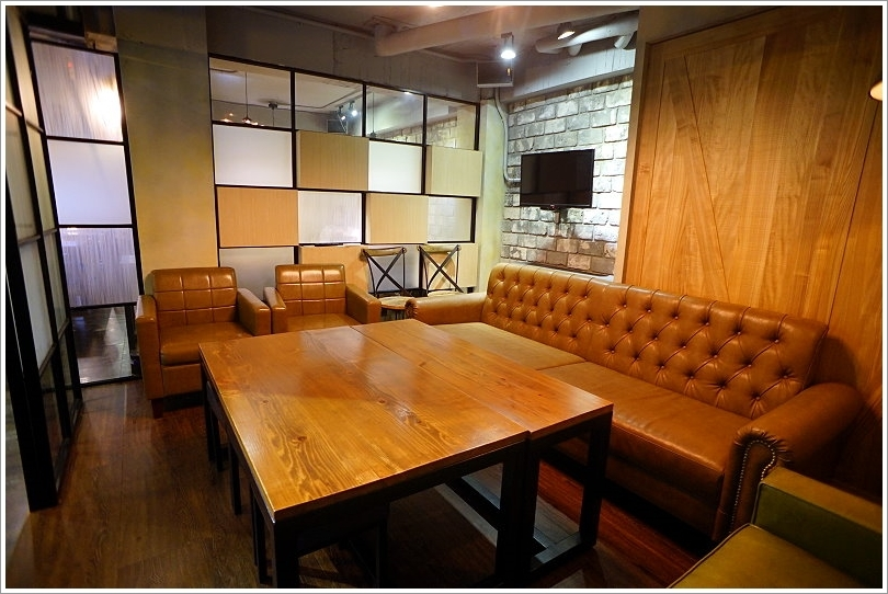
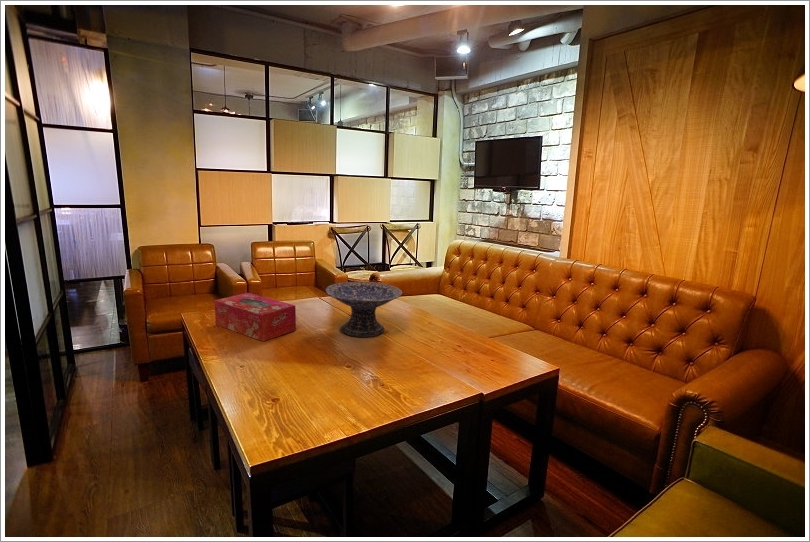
+ tissue box (254, 315)
+ decorative bowl (363, 309)
